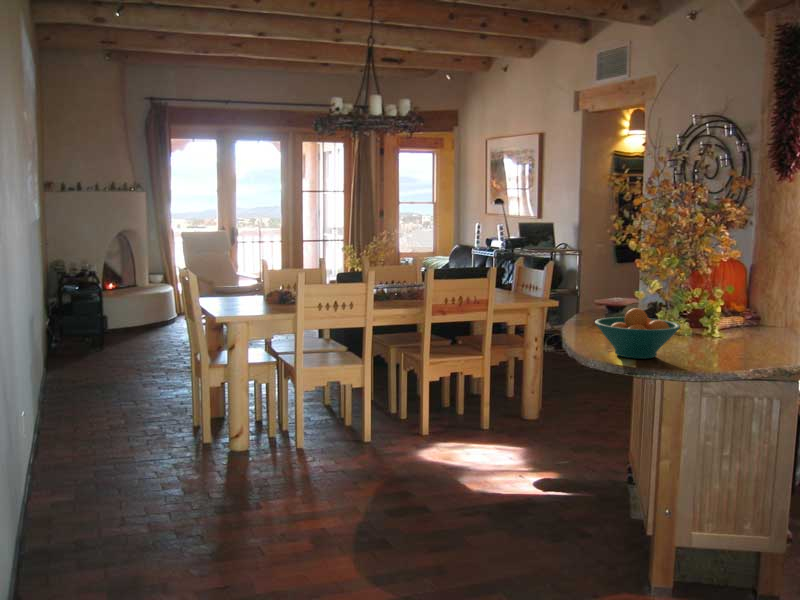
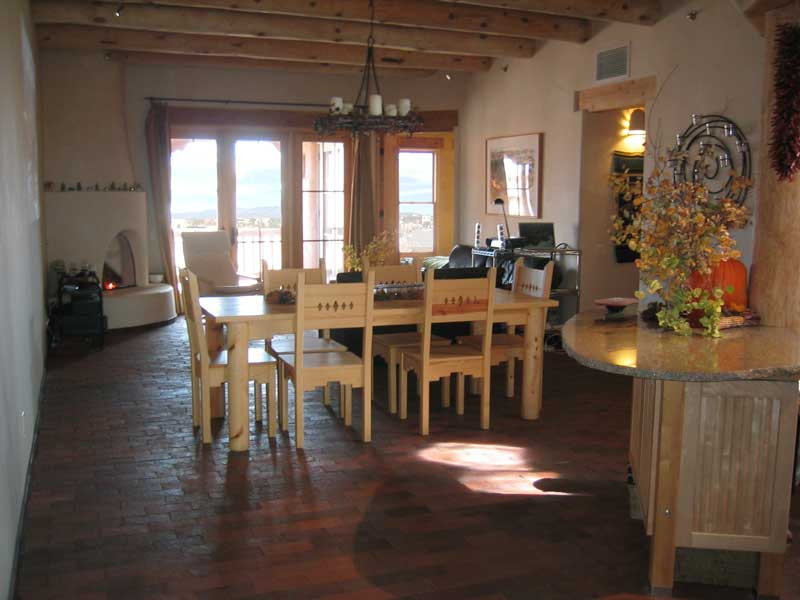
- fruit bowl (636, 332)
